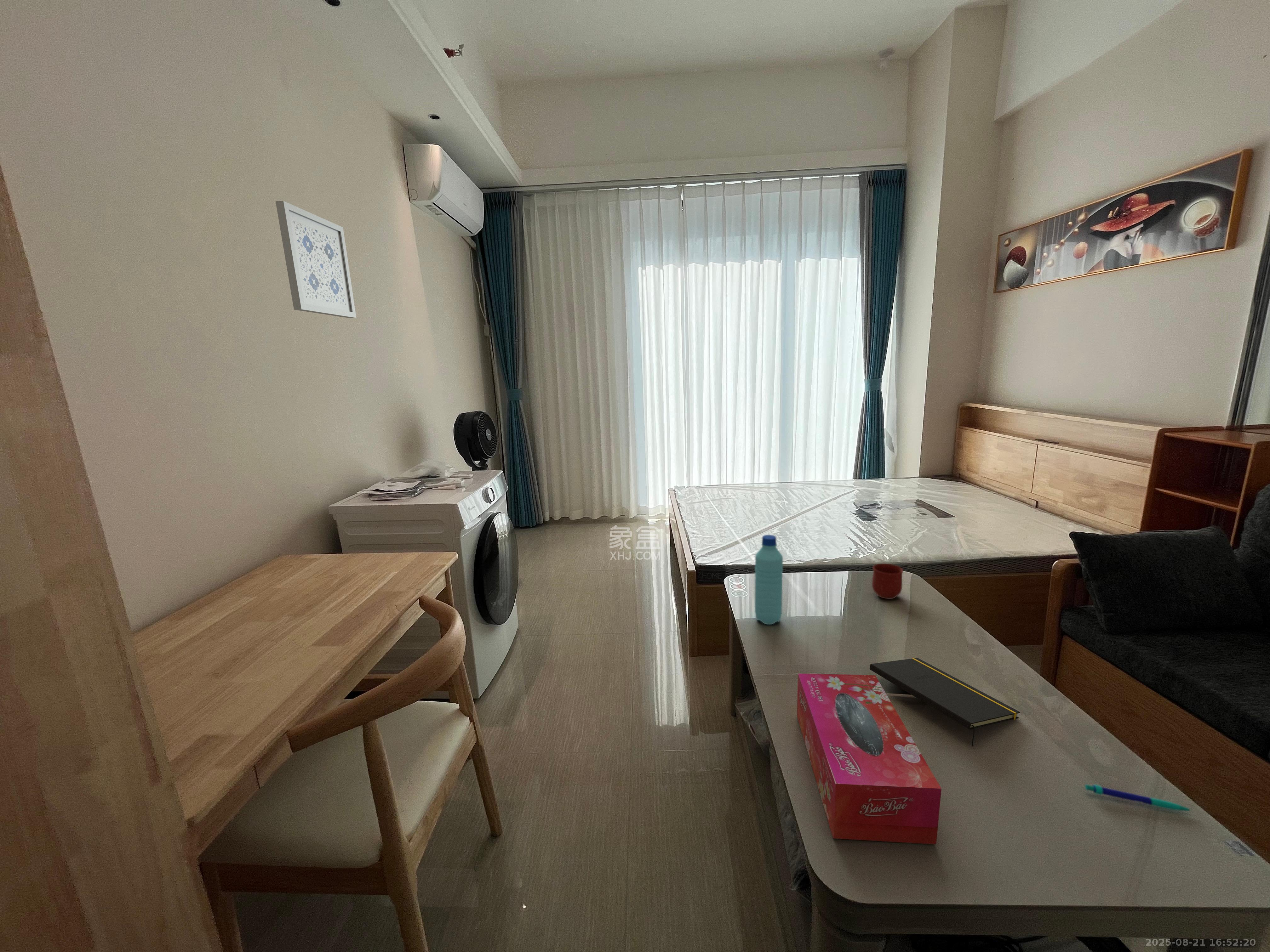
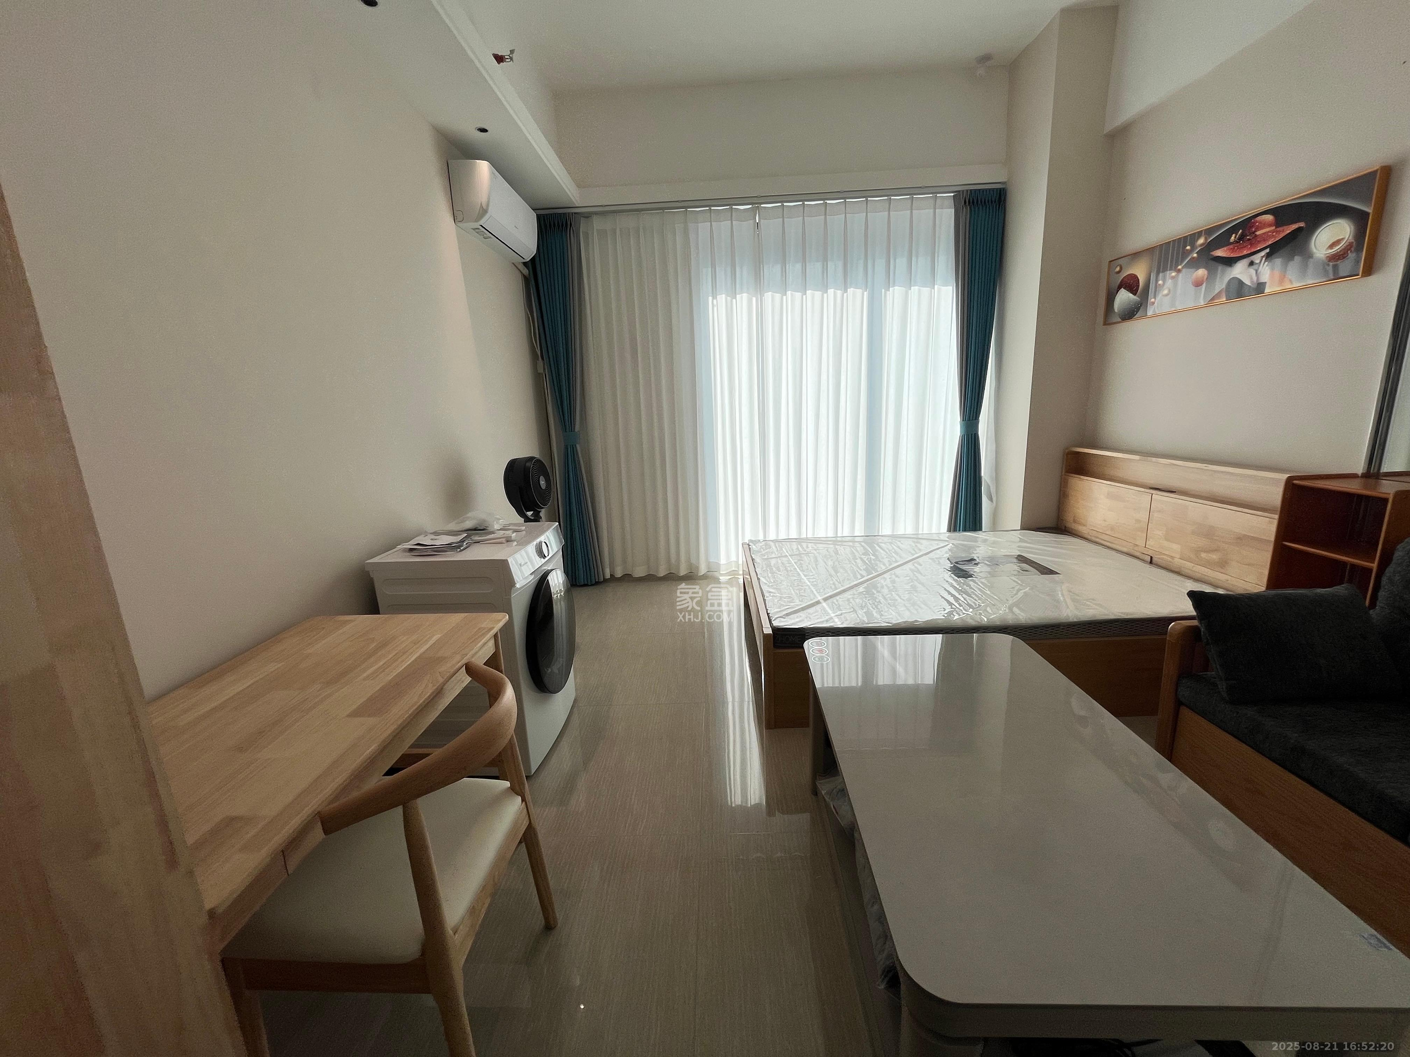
- water bottle (769, 579)
- mug (886, 580)
- notepad (940, 689)
- pen (1138, 798)
- wall art (320, 265)
- tissue box (857, 746)
